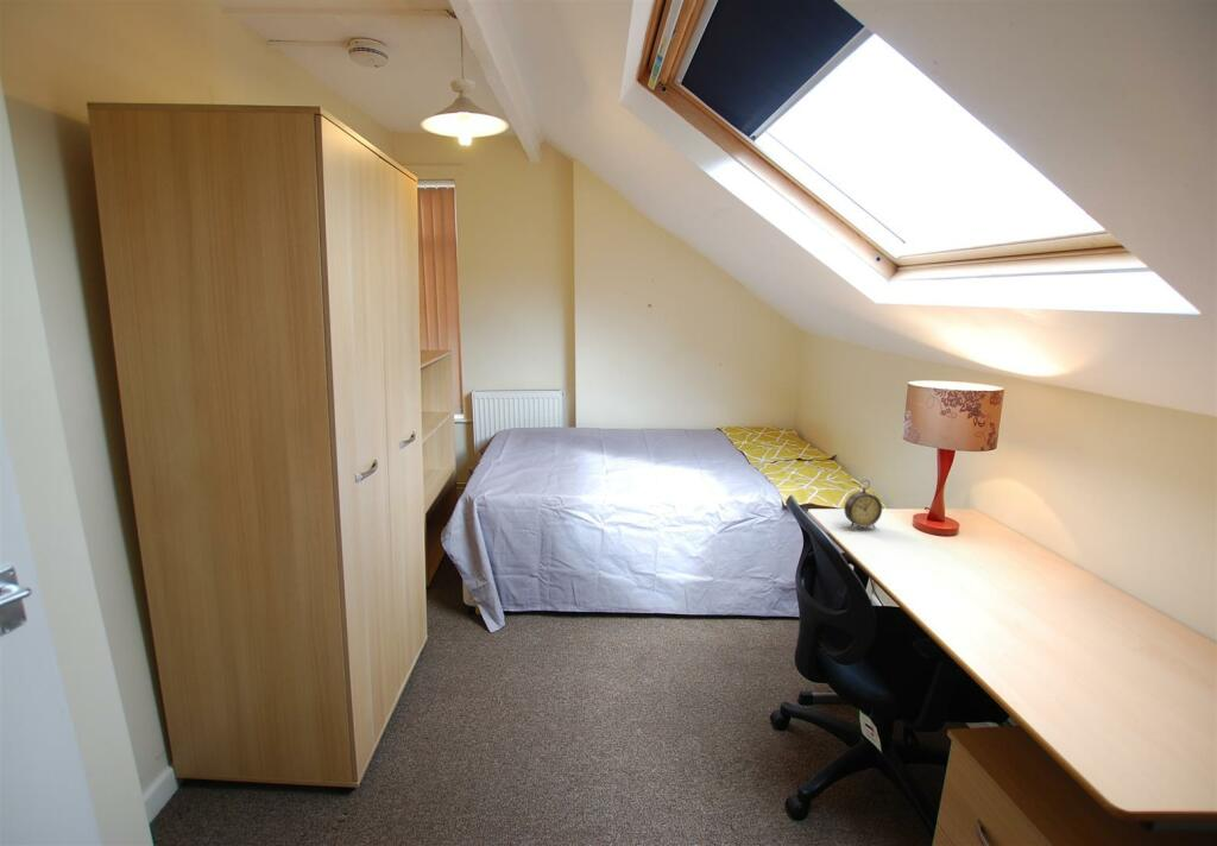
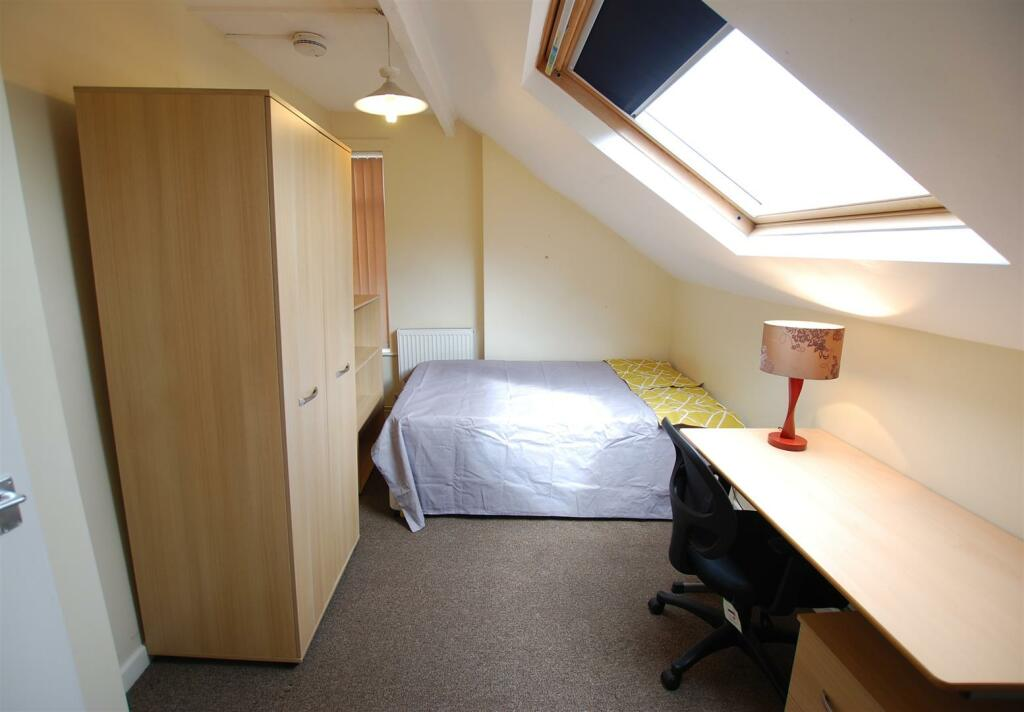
- alarm clock (862, 504)
